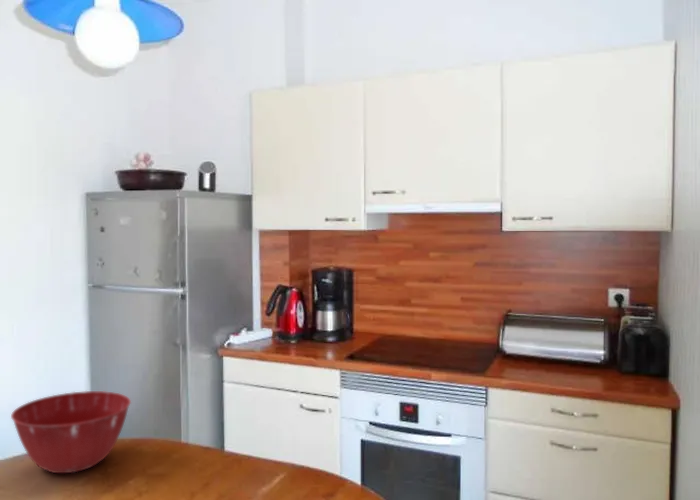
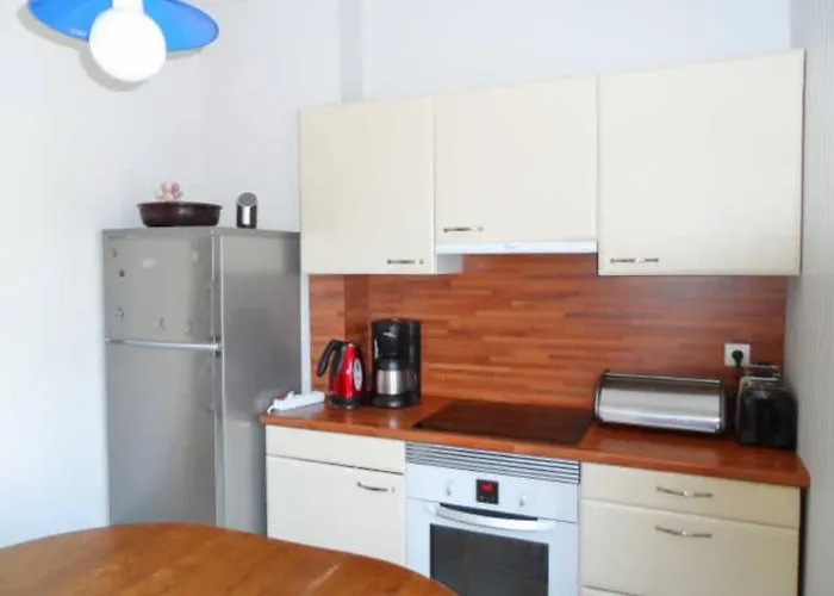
- mixing bowl (73, 434)
